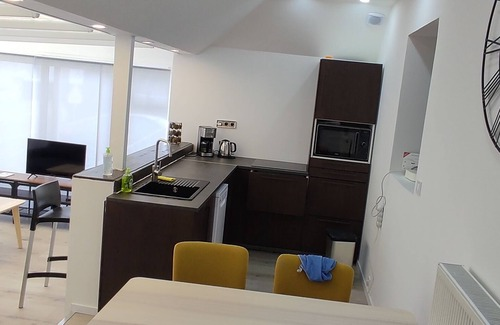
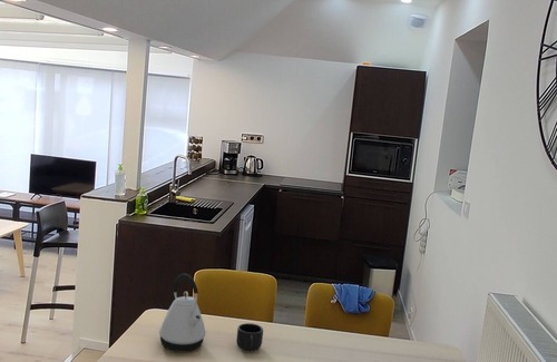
+ kettle (185, 310)
+ mug (250, 339)
